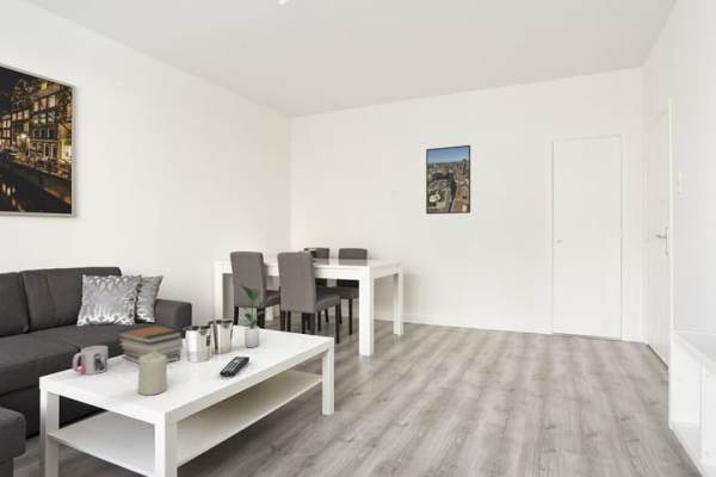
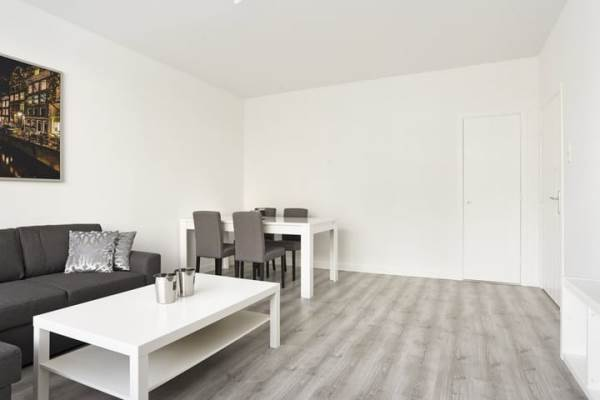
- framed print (448, 180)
- remote control (235, 365)
- potted plant (254, 314)
- mug (90, 360)
- book stack (150, 345)
- candle (152, 370)
